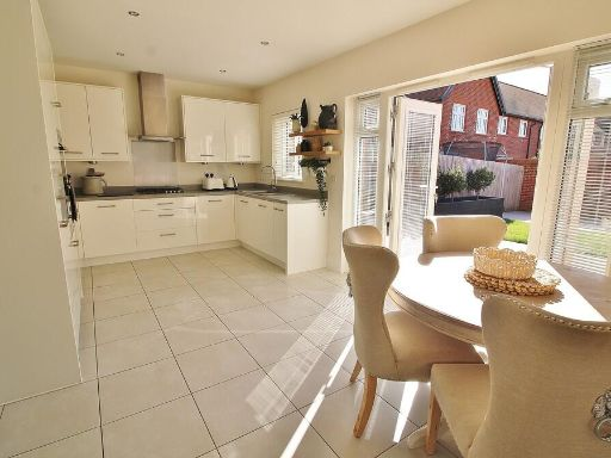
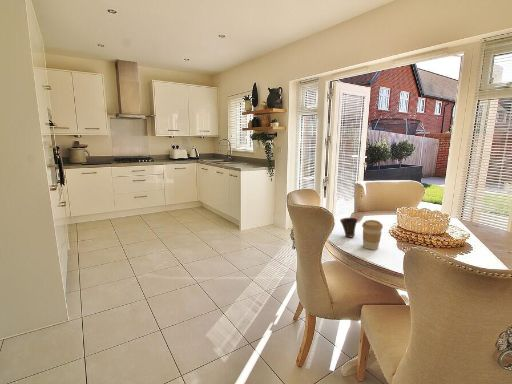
+ cup (348, 227)
+ coffee cup (371, 234)
